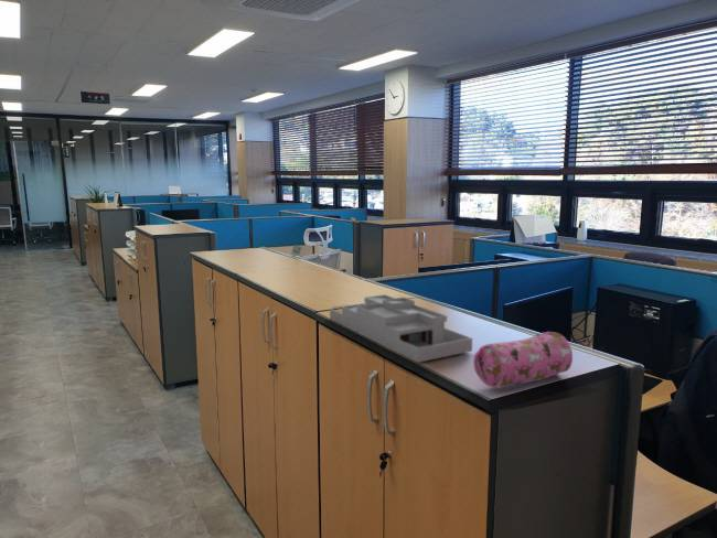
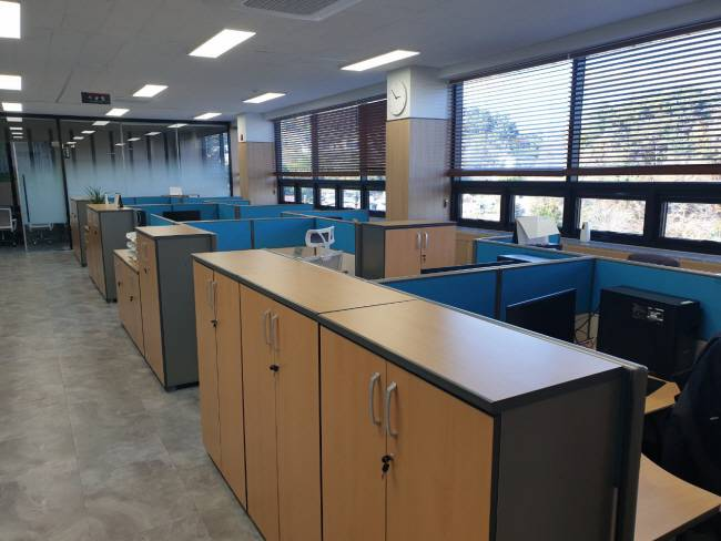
- pencil case (523, 358)
- desk organizer (393, 318)
